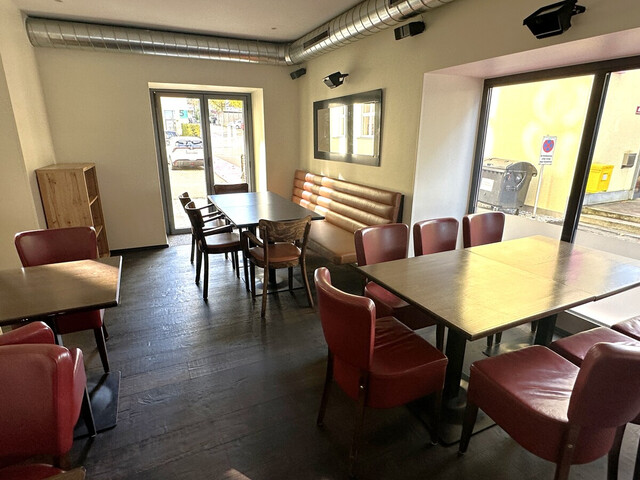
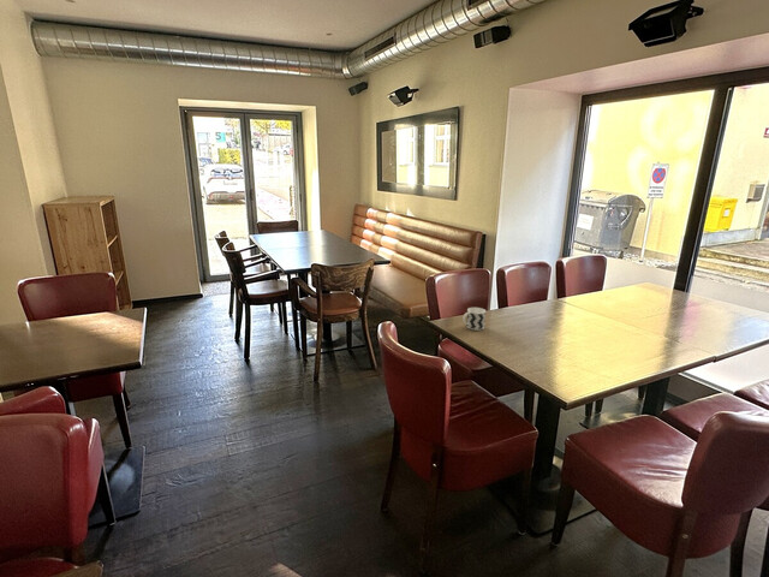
+ cup (473, 319)
